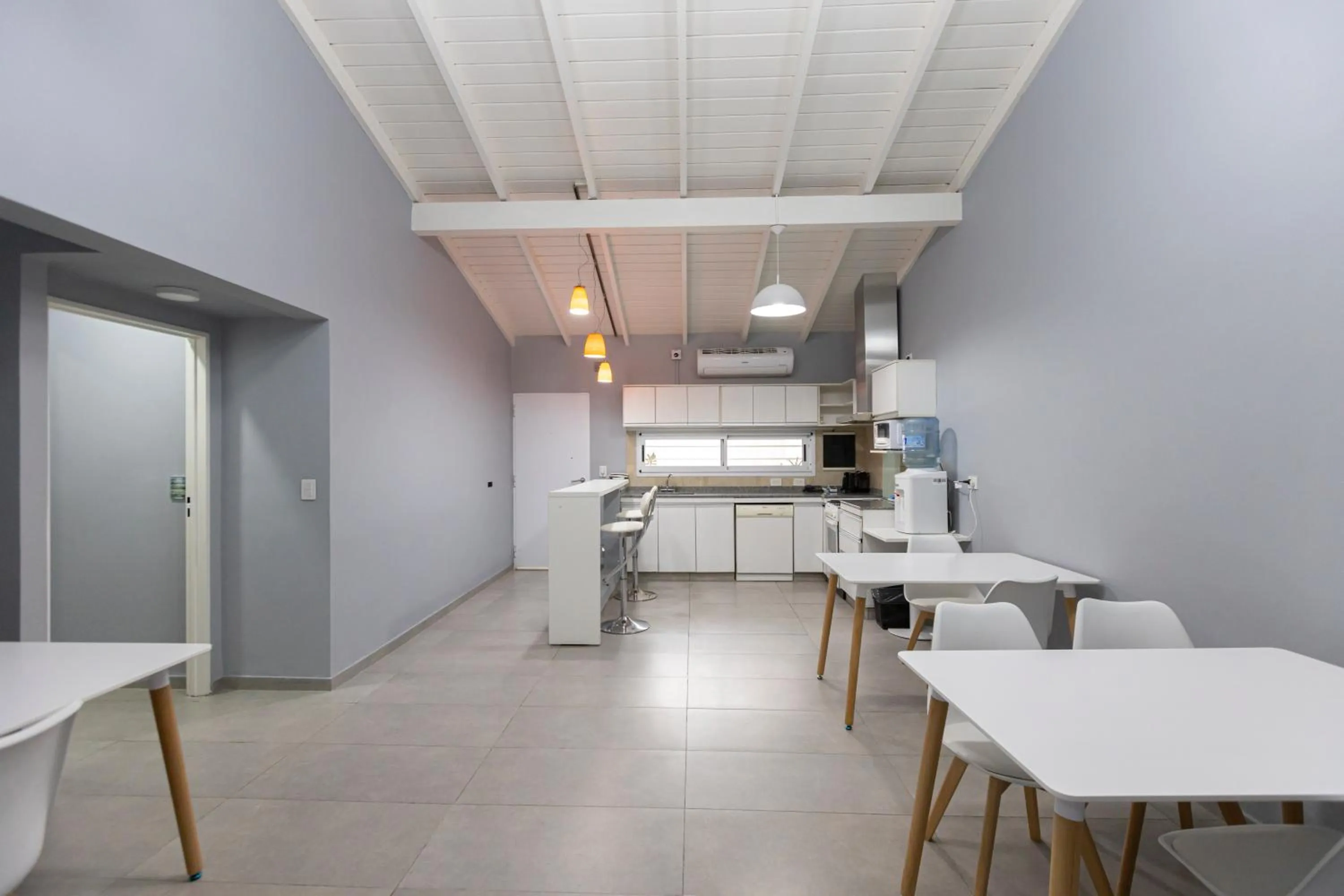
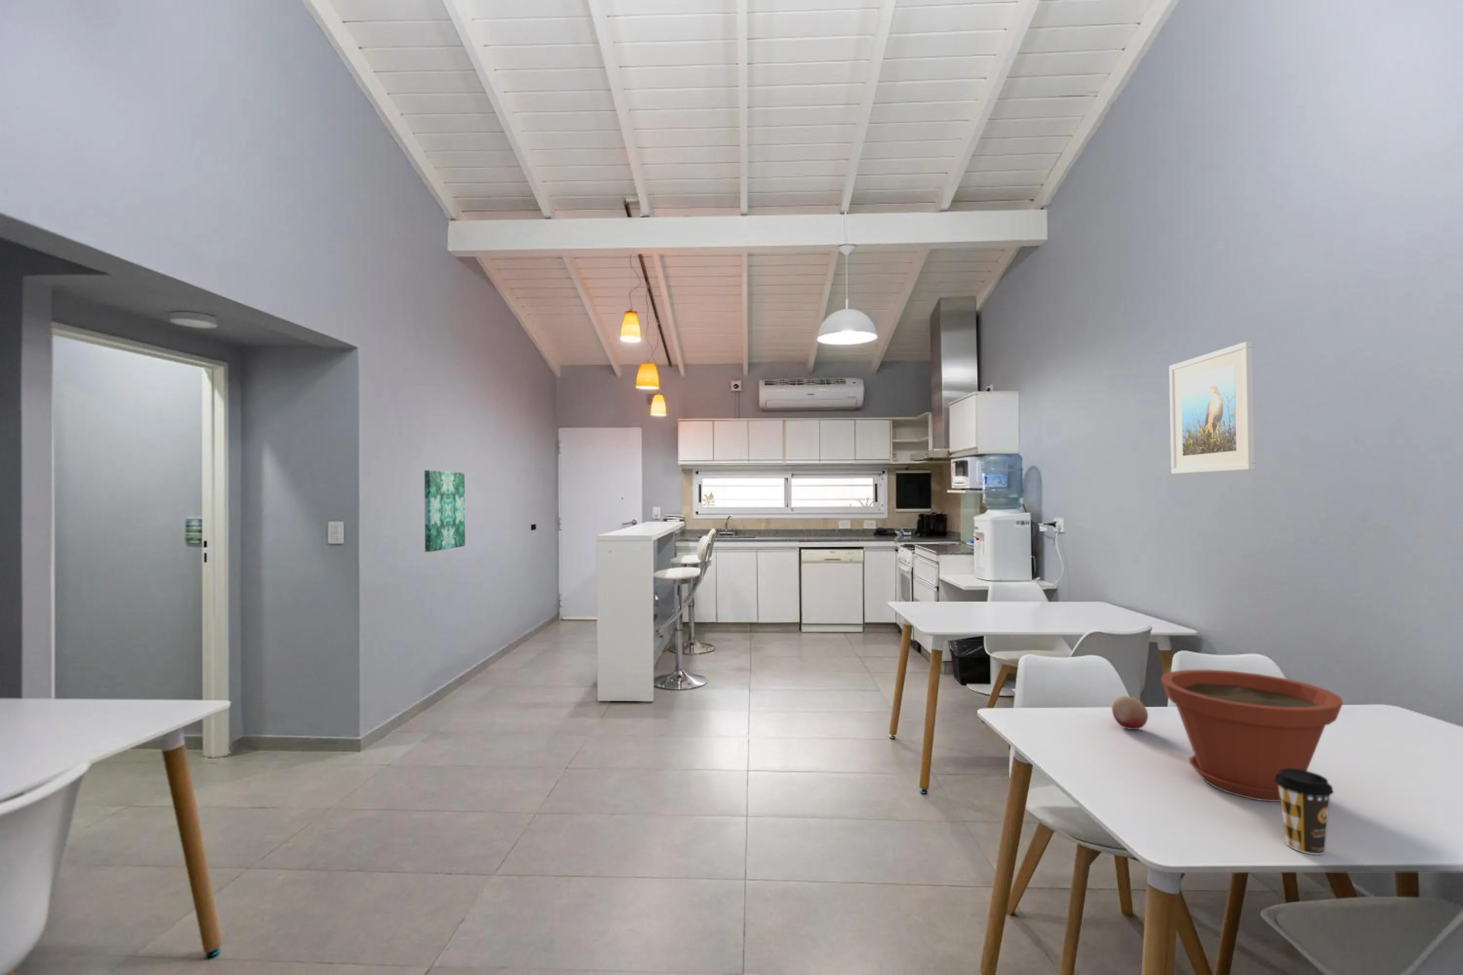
+ wall art (445, 510)
+ fruit (1130, 713)
+ plant pot (1247, 736)
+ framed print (1208, 412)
+ coffee cup (1304, 811)
